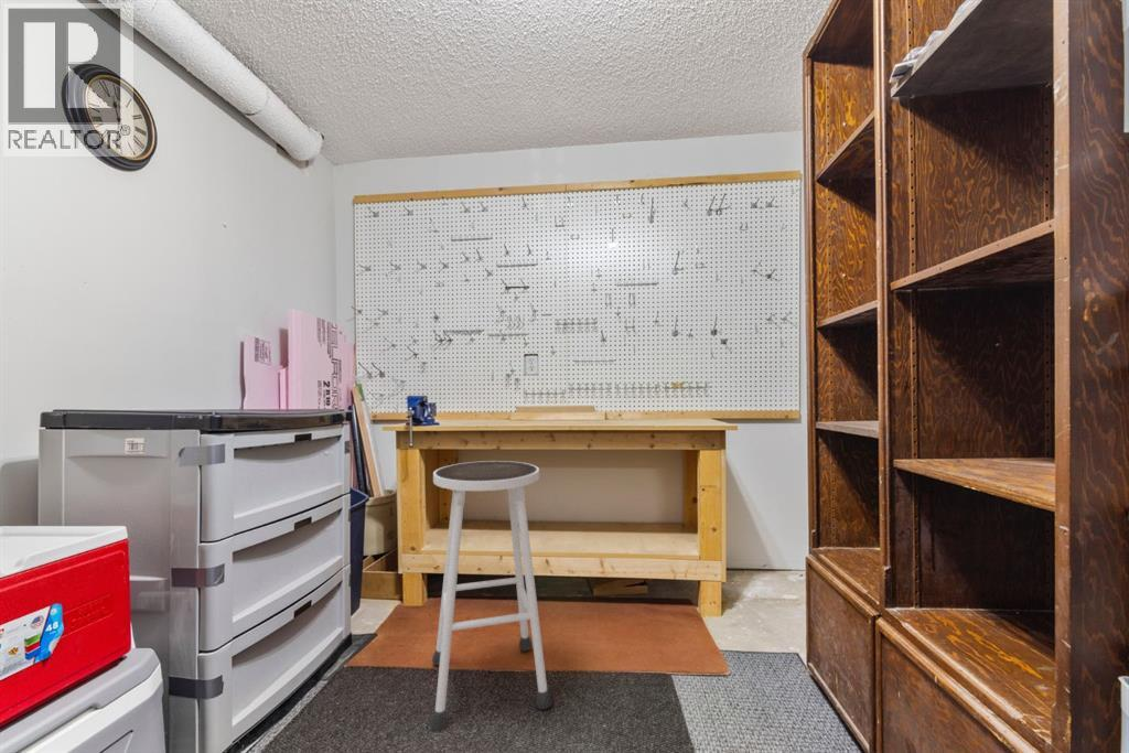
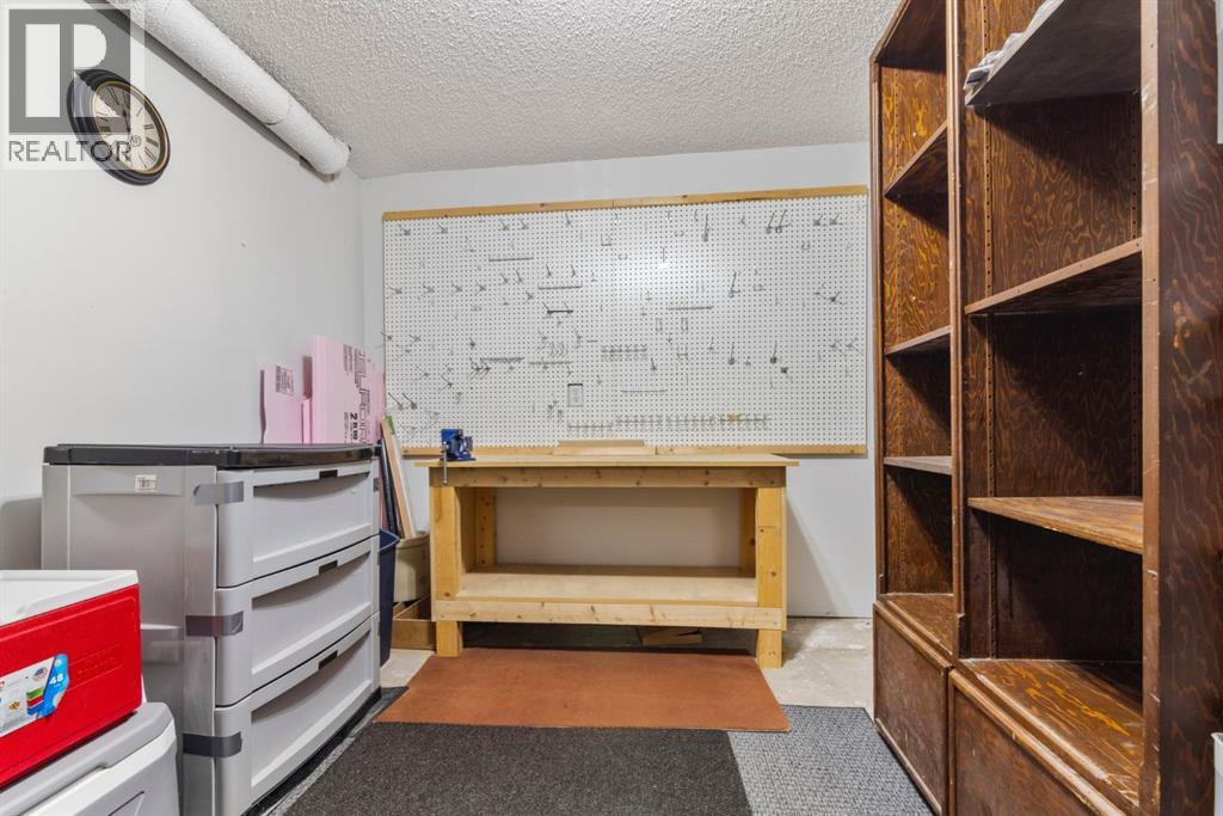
- stool (487, 581)
